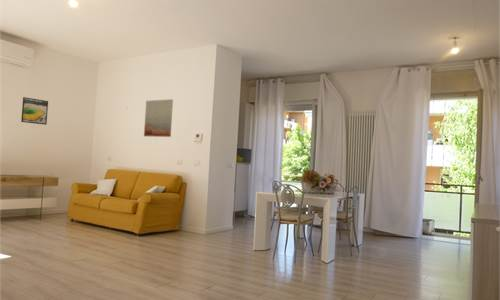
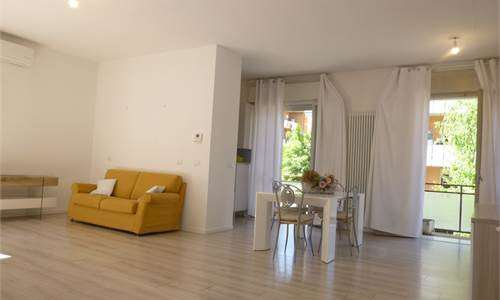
- wall art (158, 118)
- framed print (35, 111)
